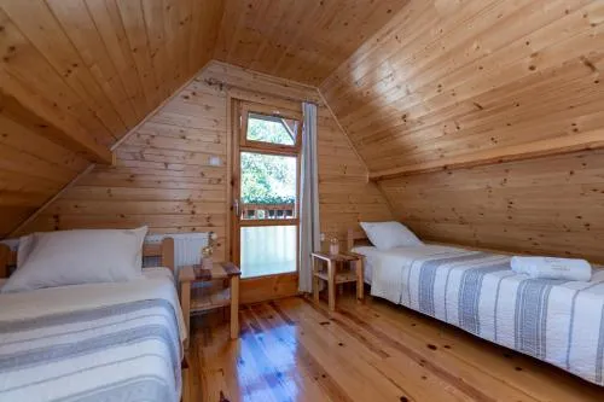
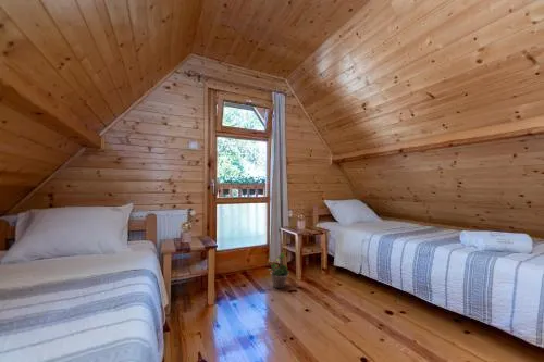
+ potted plant (280, 269)
